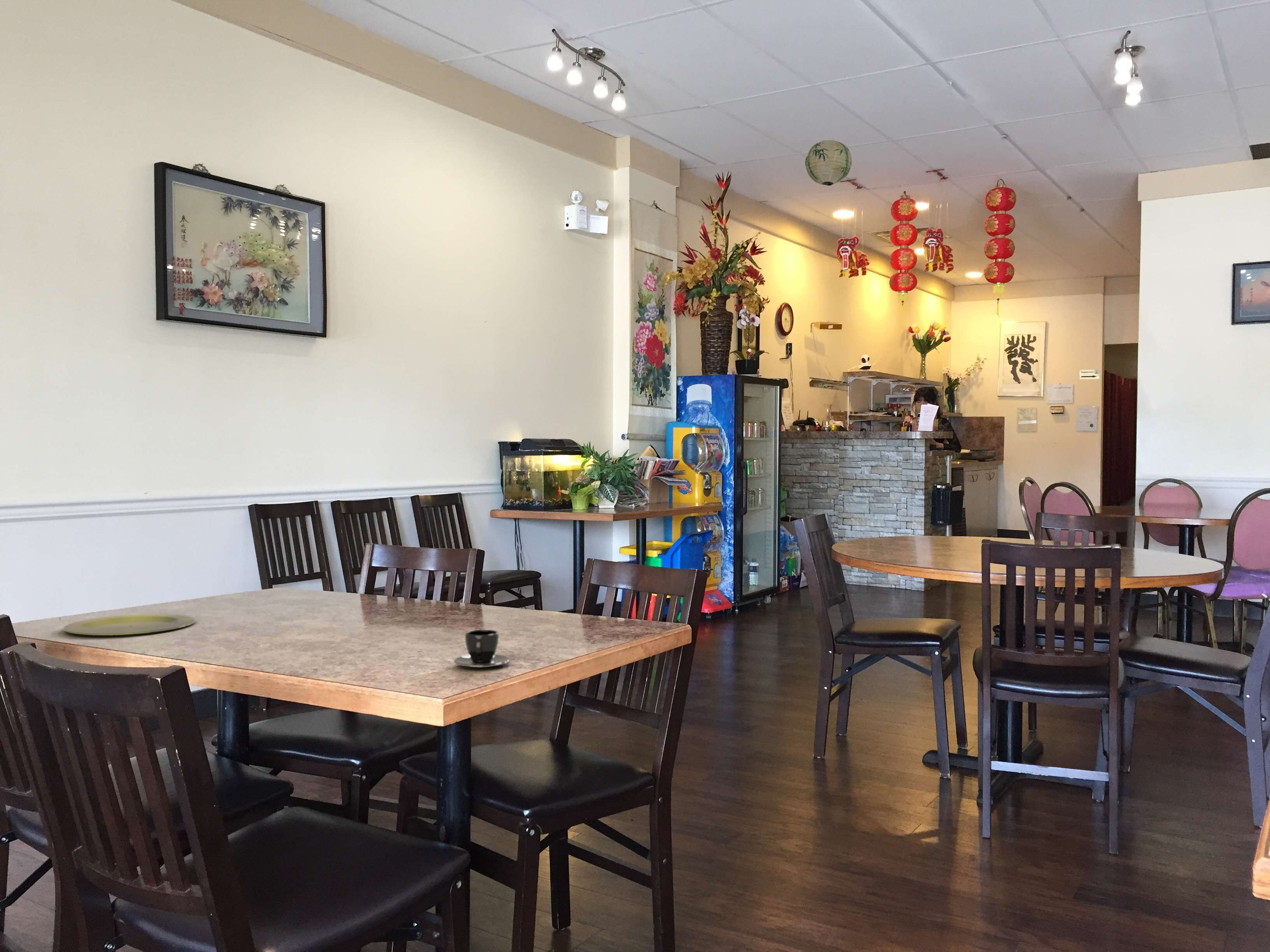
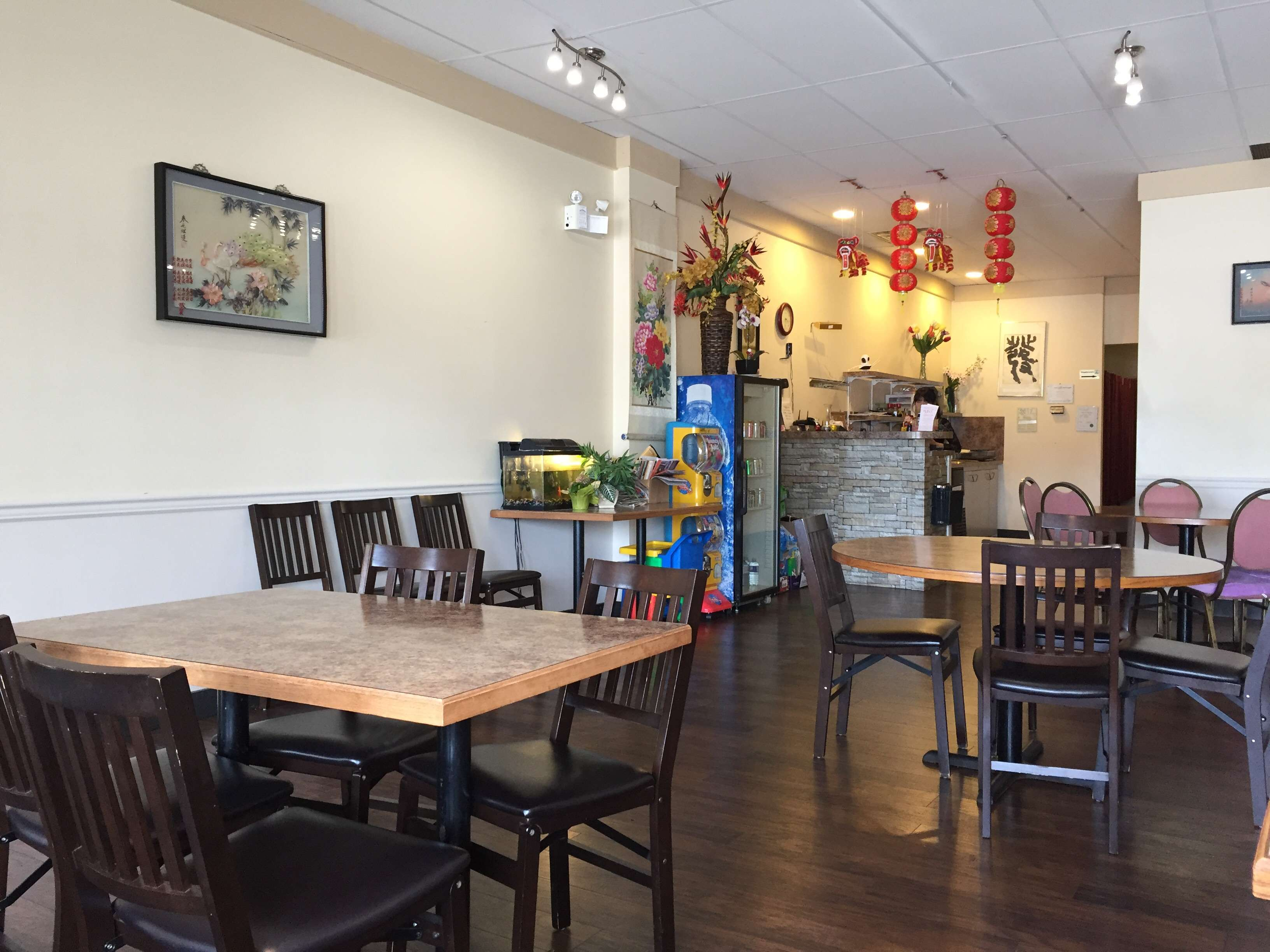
- teacup (482, 648)
- paper lantern (828, 163)
- plate (131, 625)
